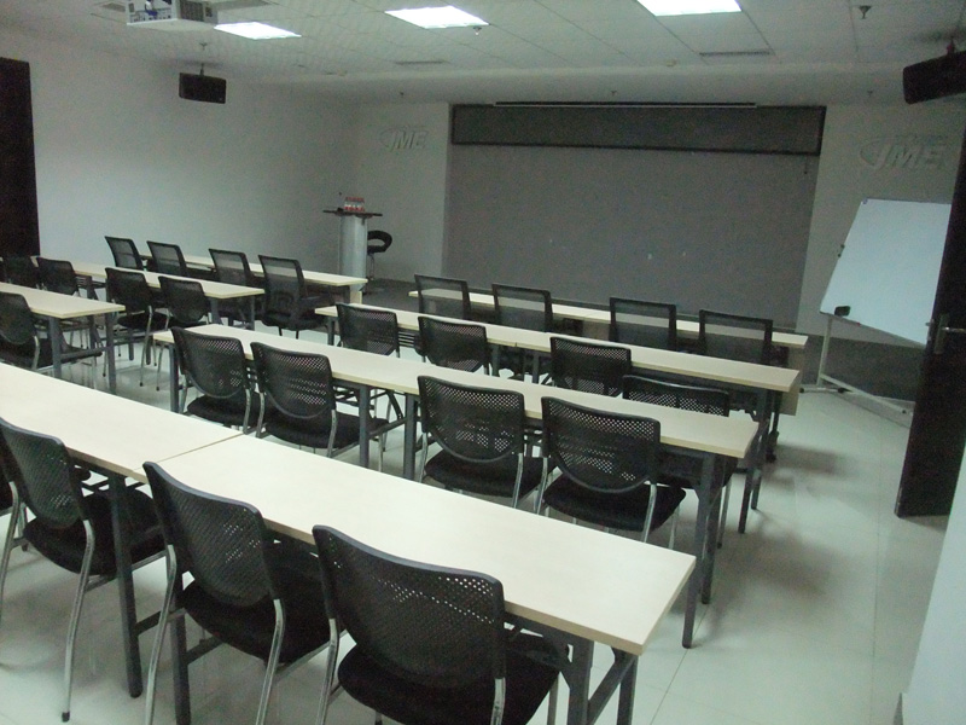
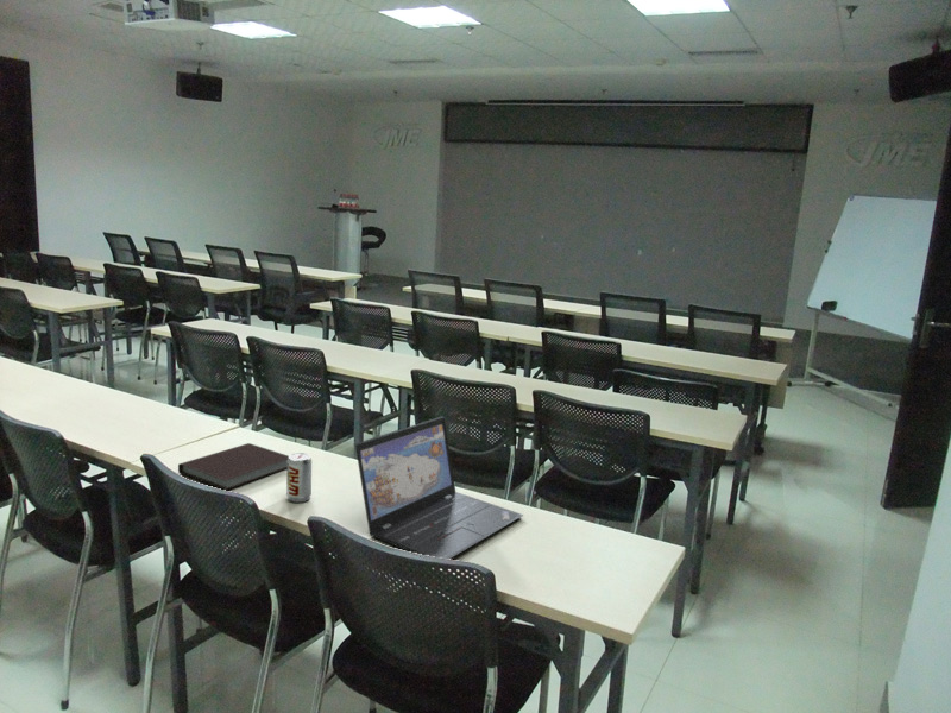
+ notebook (237, 465)
+ beverage can (298, 477)
+ laptop (442, 482)
